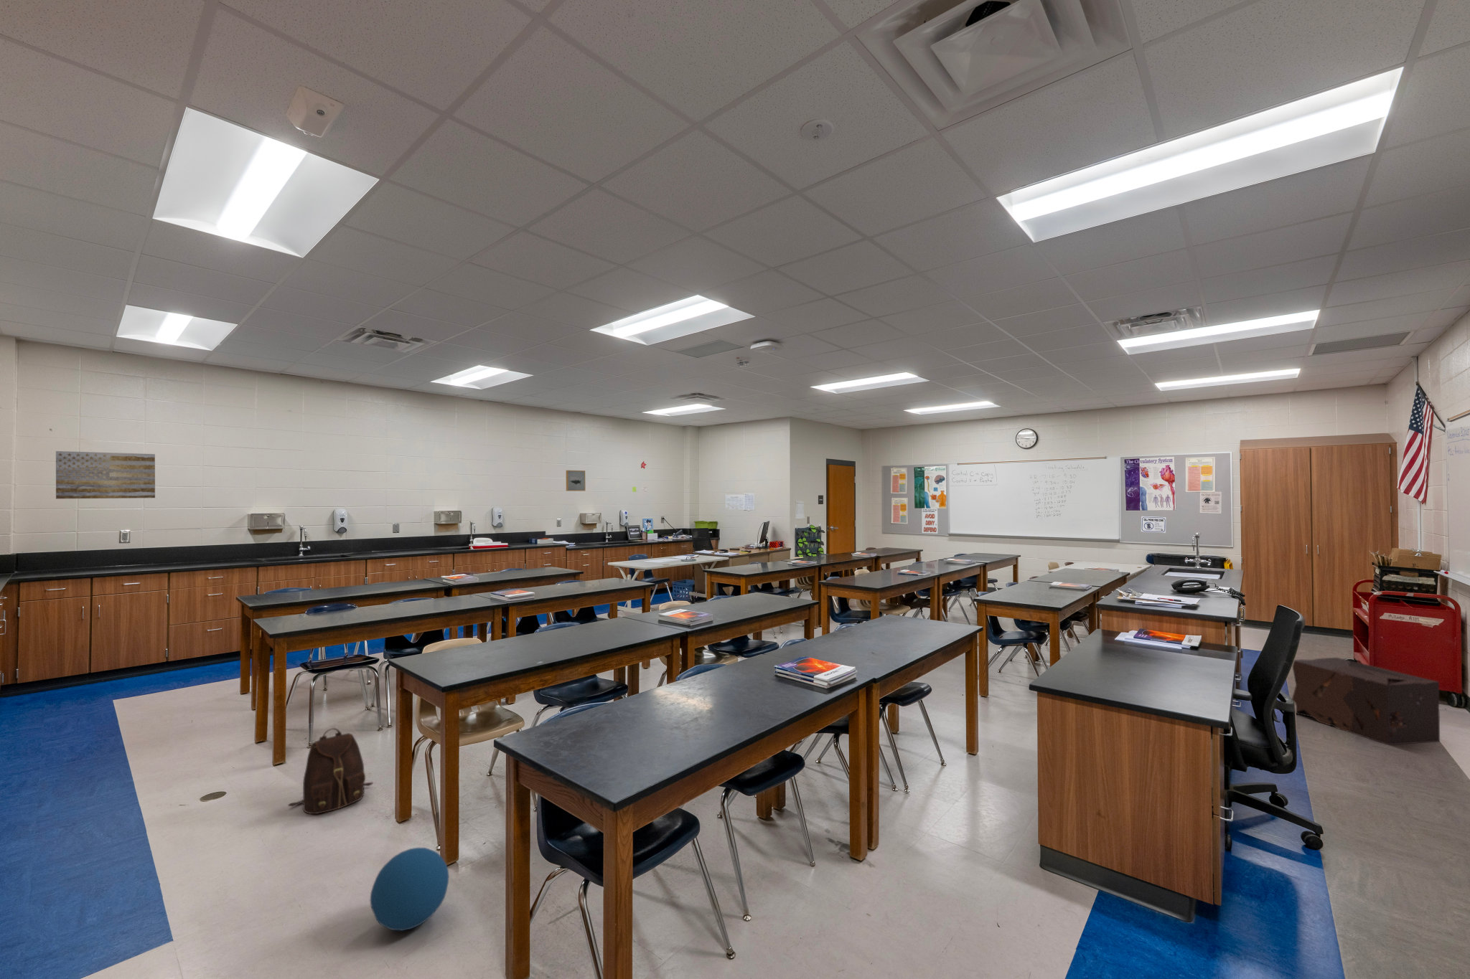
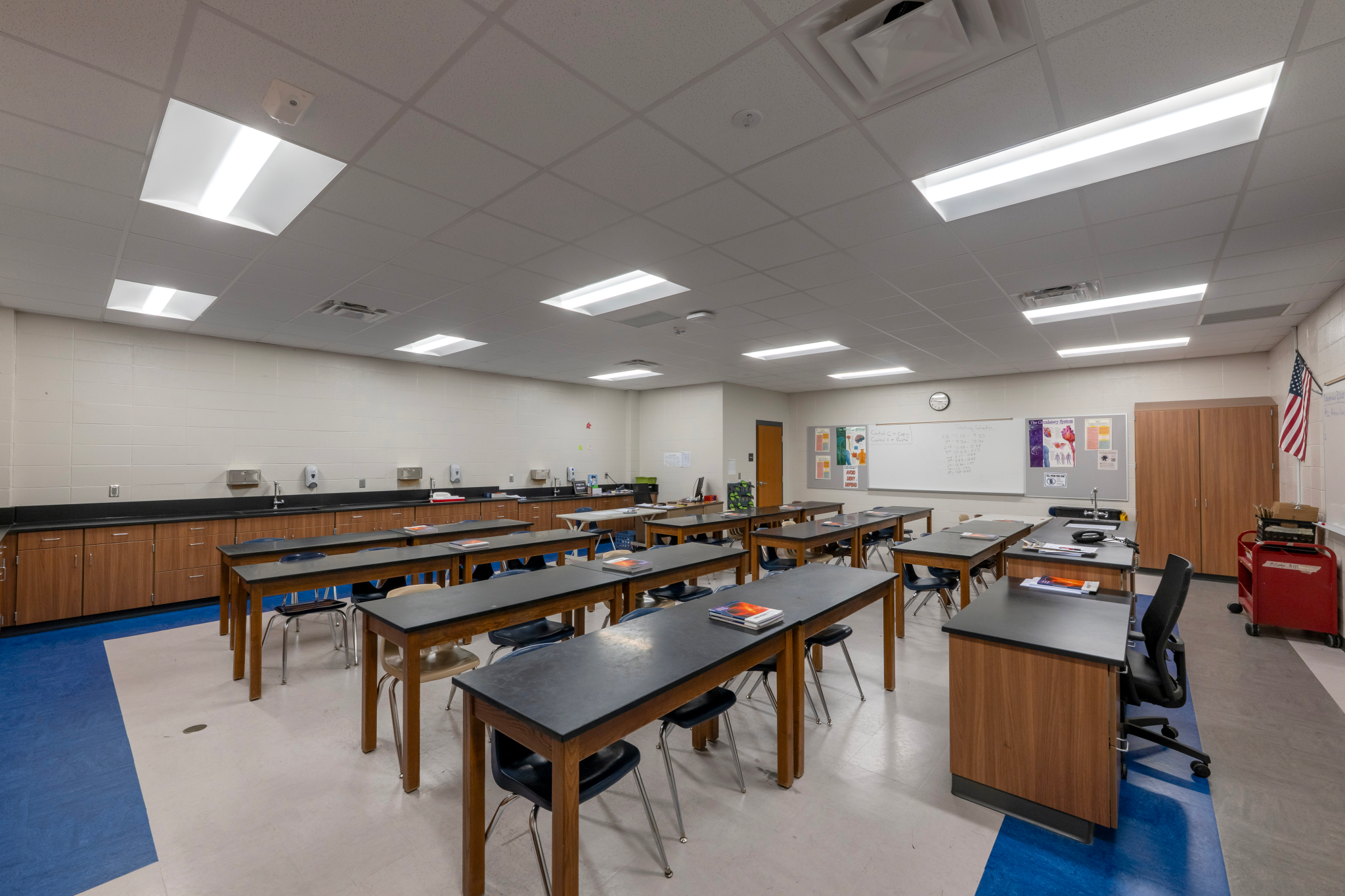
- ball (411, 887)
- wall art (107, 475)
- cardboard box (1361, 698)
- wall art (576, 481)
- backpack (334, 766)
